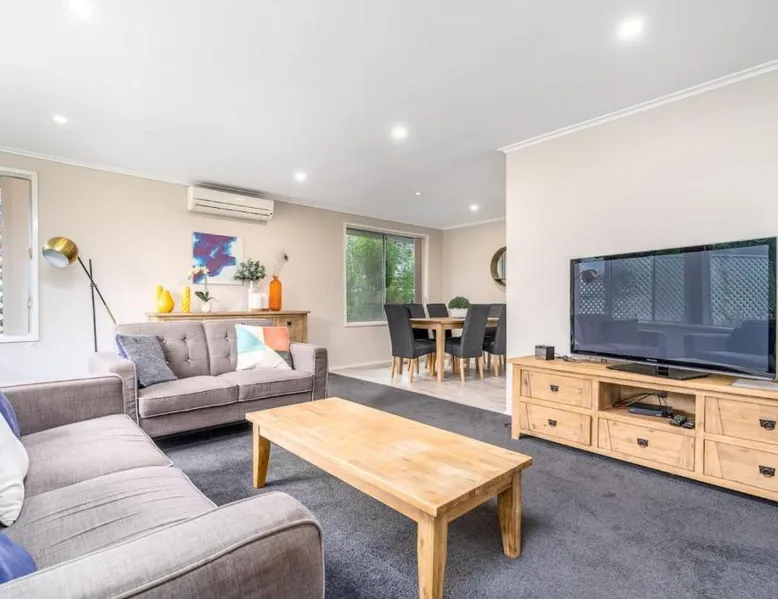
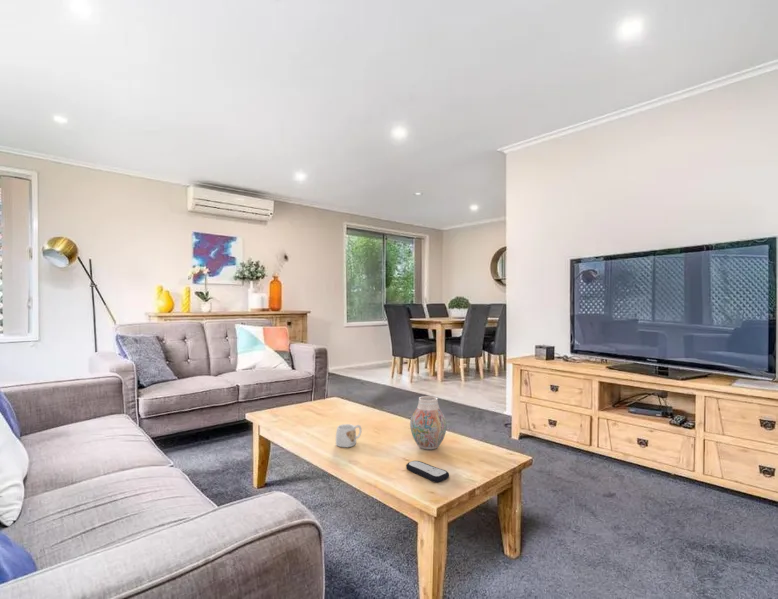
+ vase (428, 422)
+ mug (349, 434)
+ remote control (426, 470)
